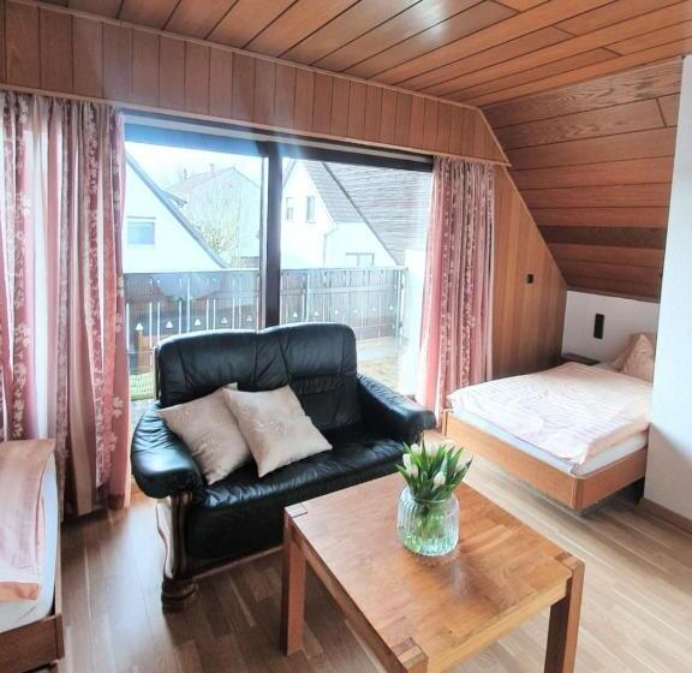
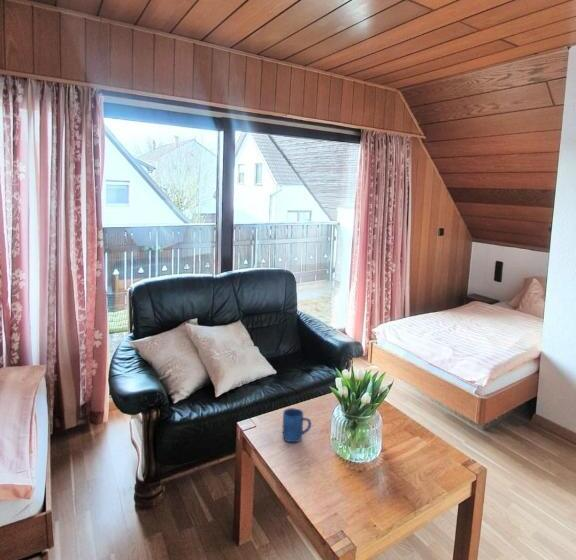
+ mug (296, 426)
